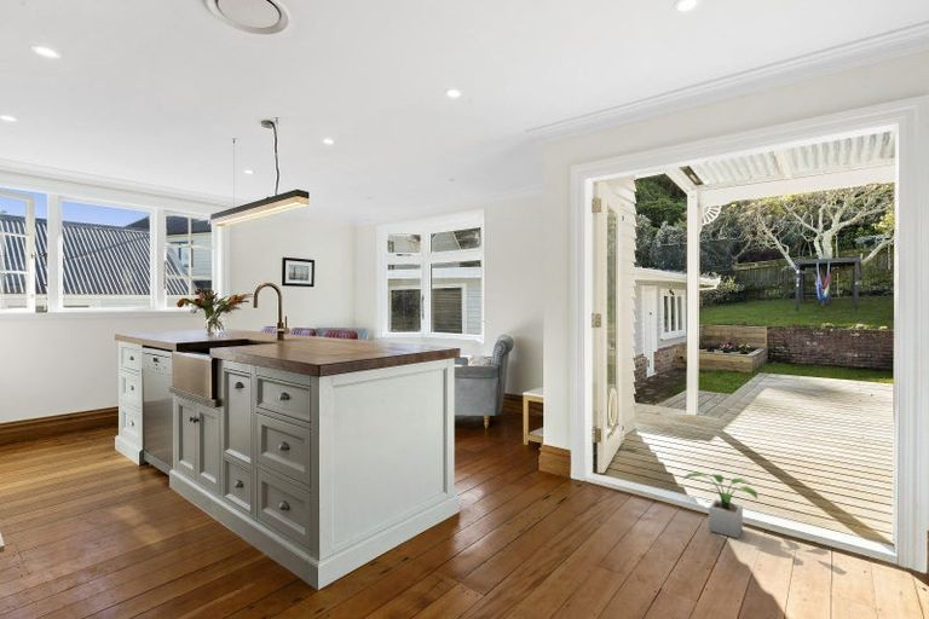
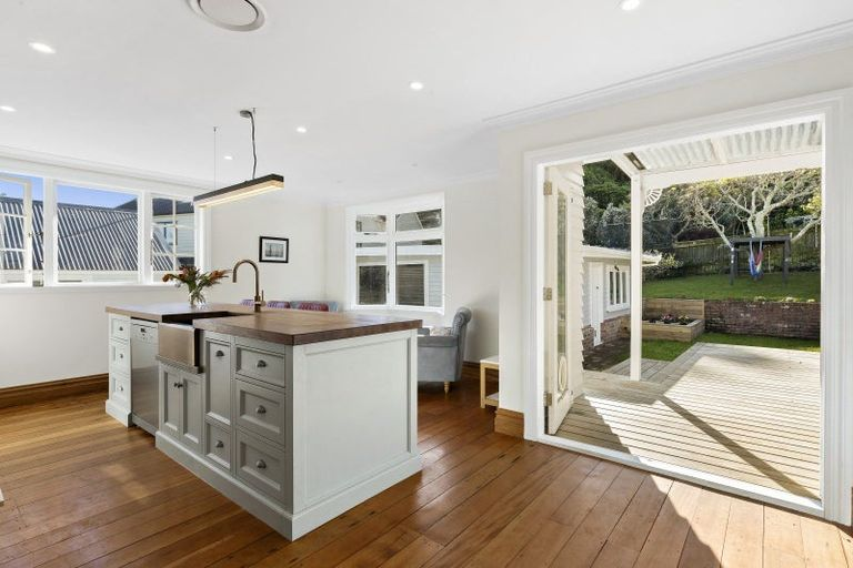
- potted plant (721, 502)
